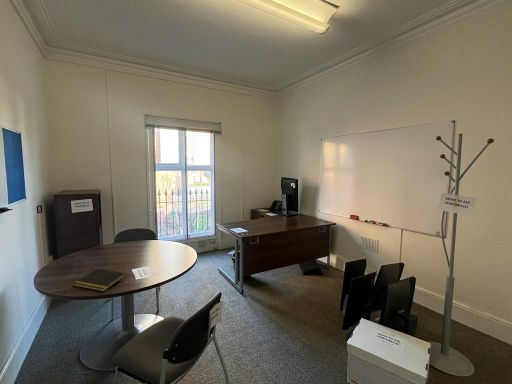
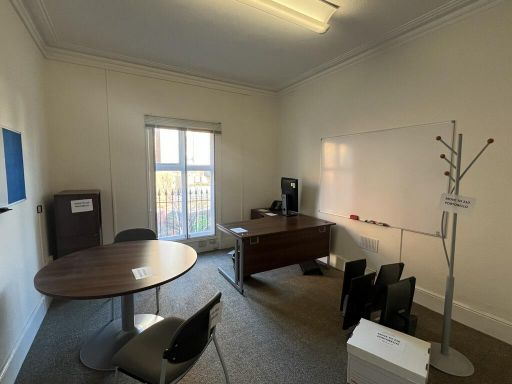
- notepad (100, 279)
